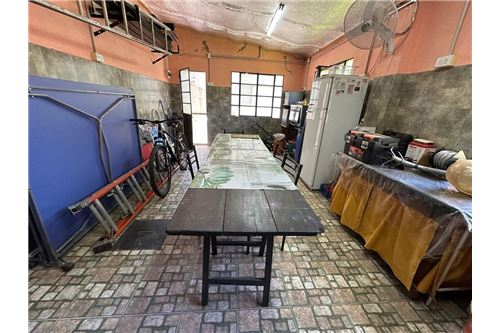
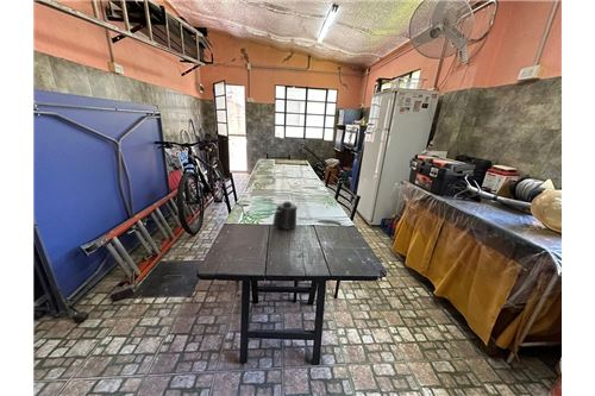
+ mug (284, 215)
